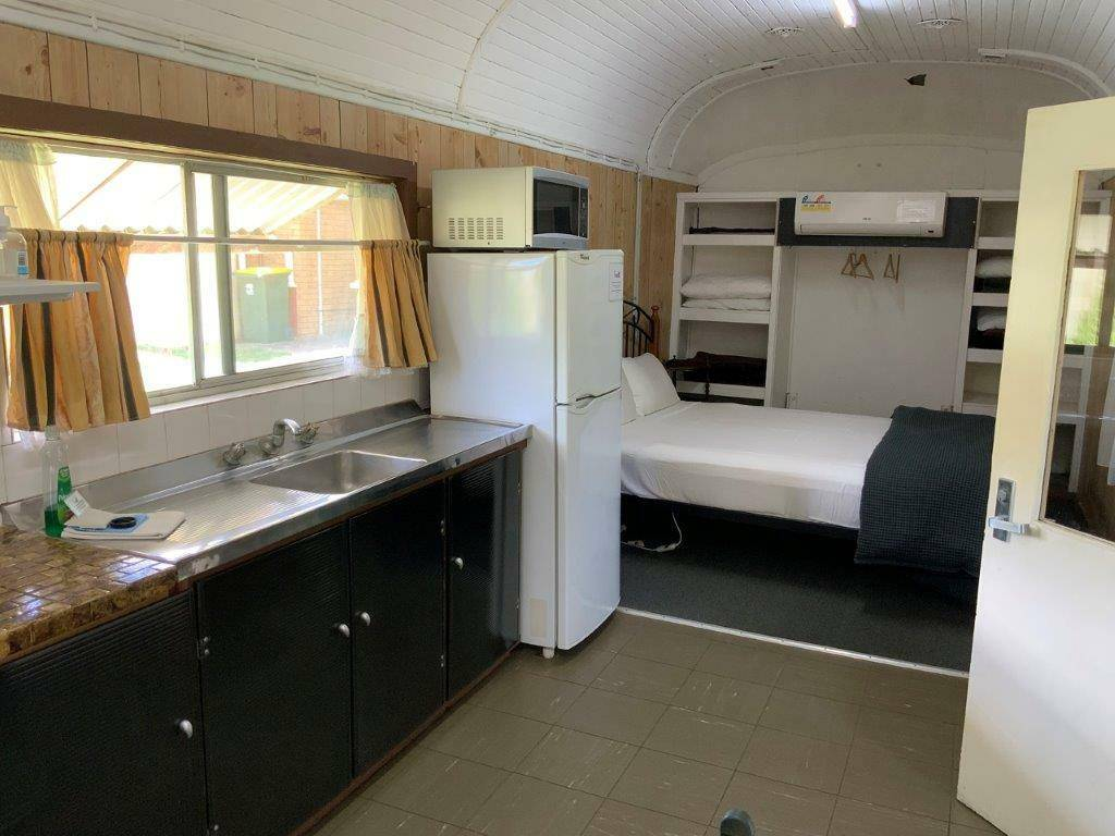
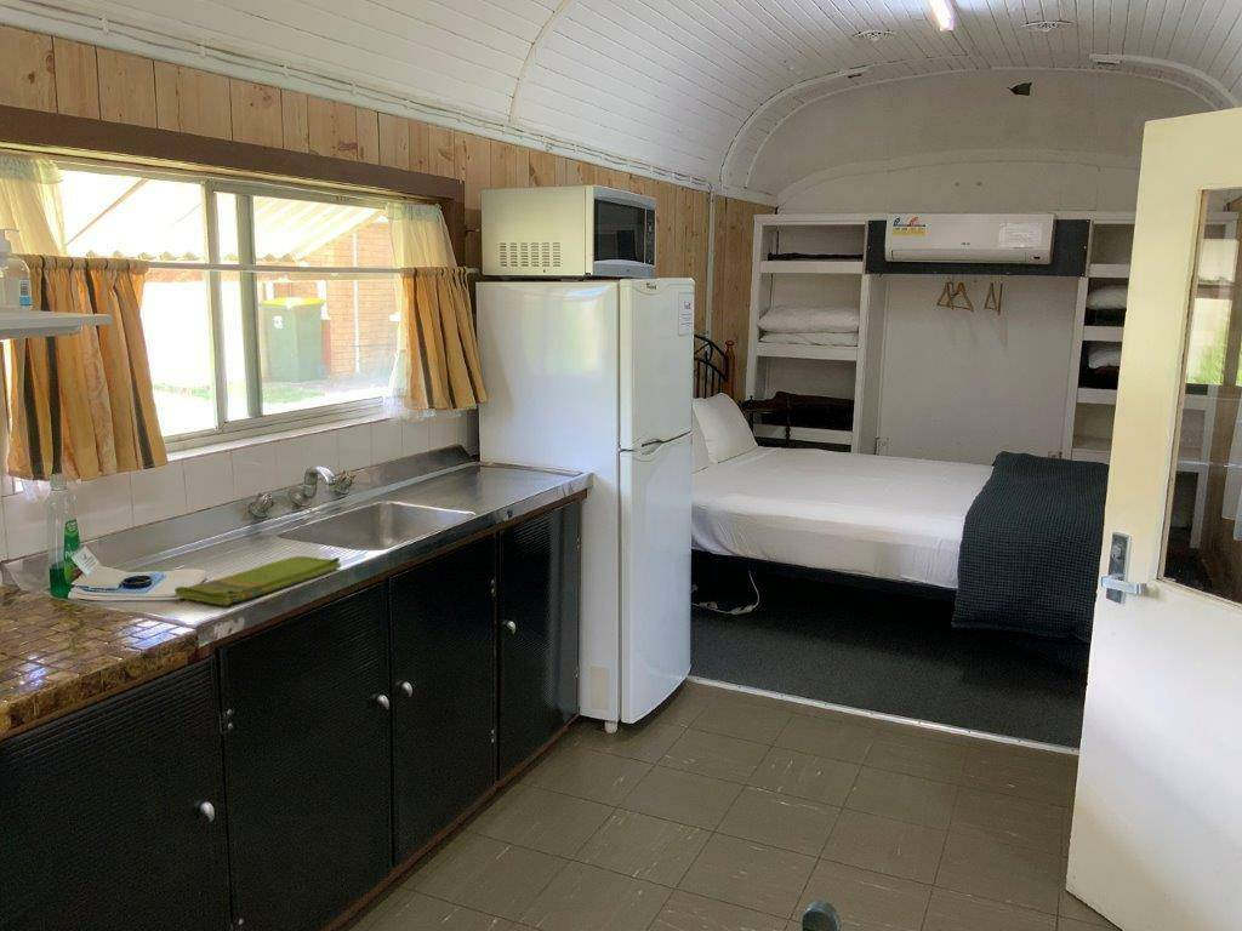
+ dish towel (262, 576)
